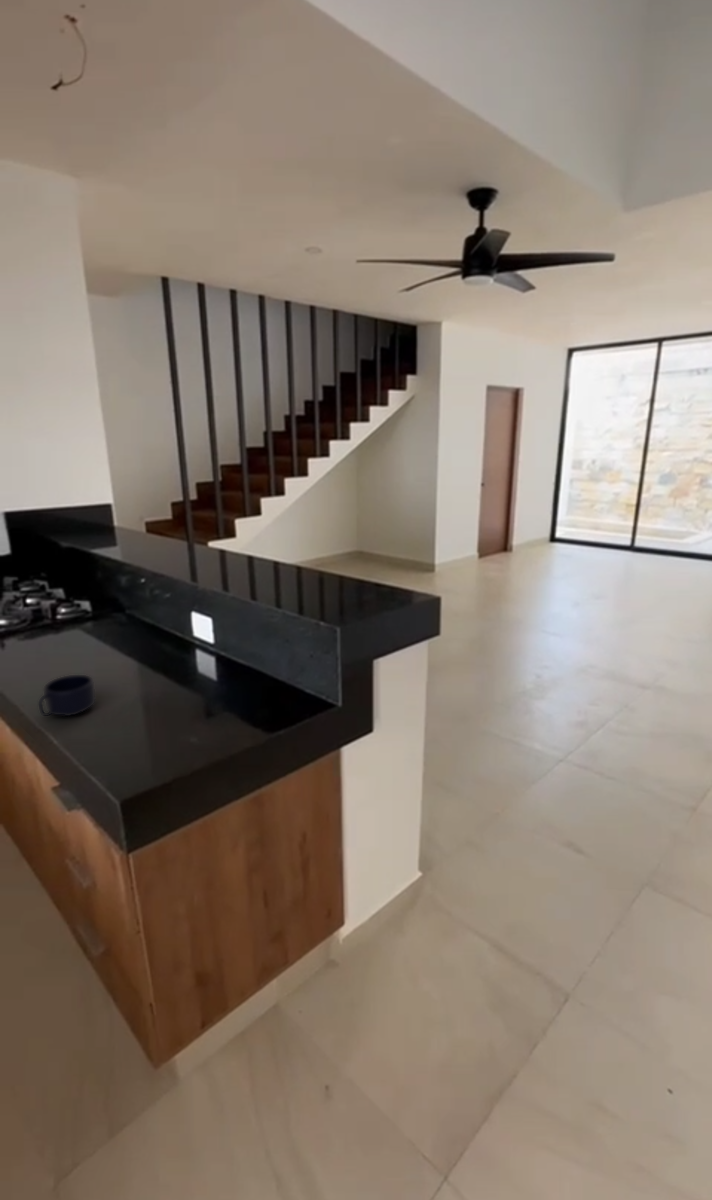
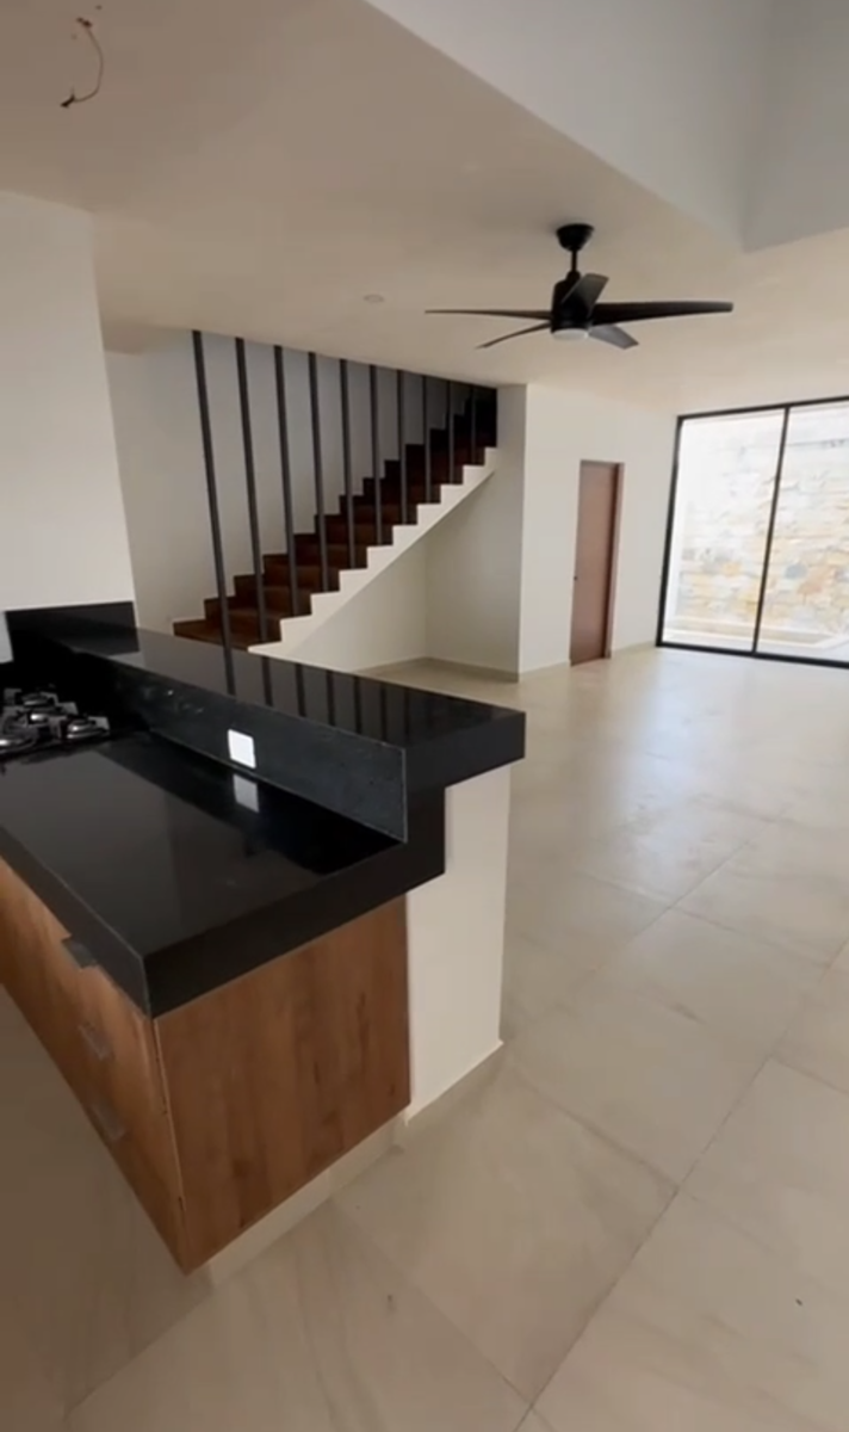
- mug (66, 698)
